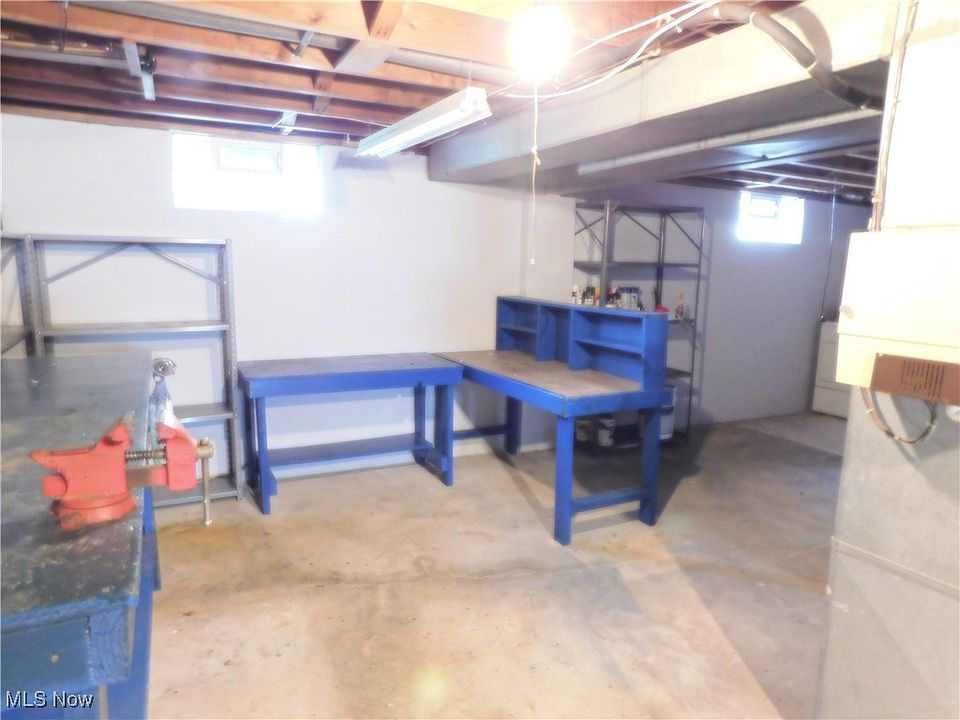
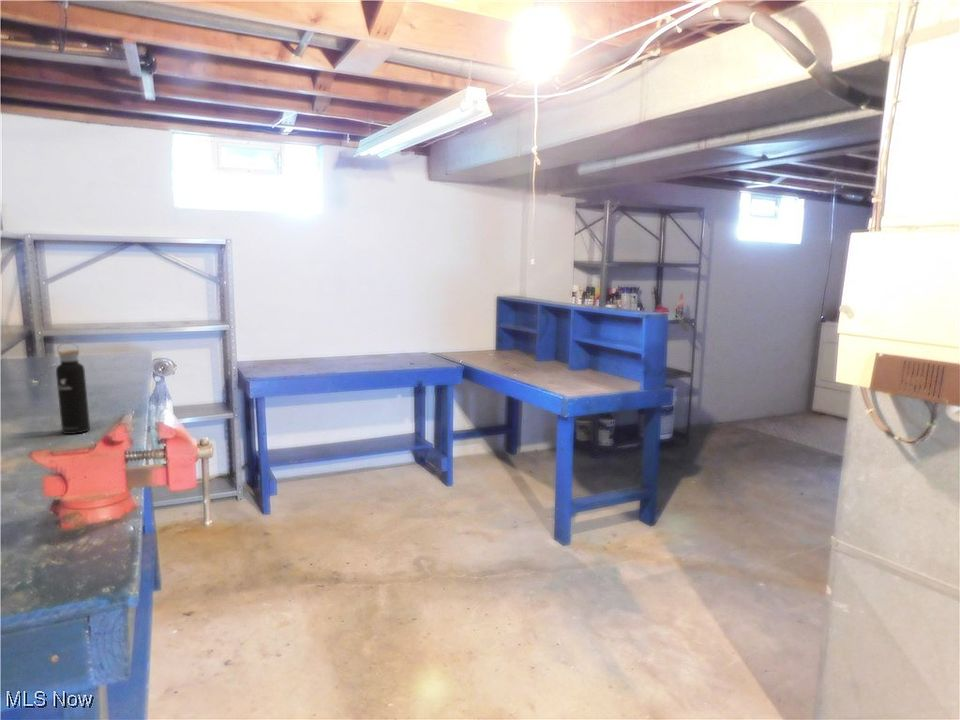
+ water bottle (72, 387)
